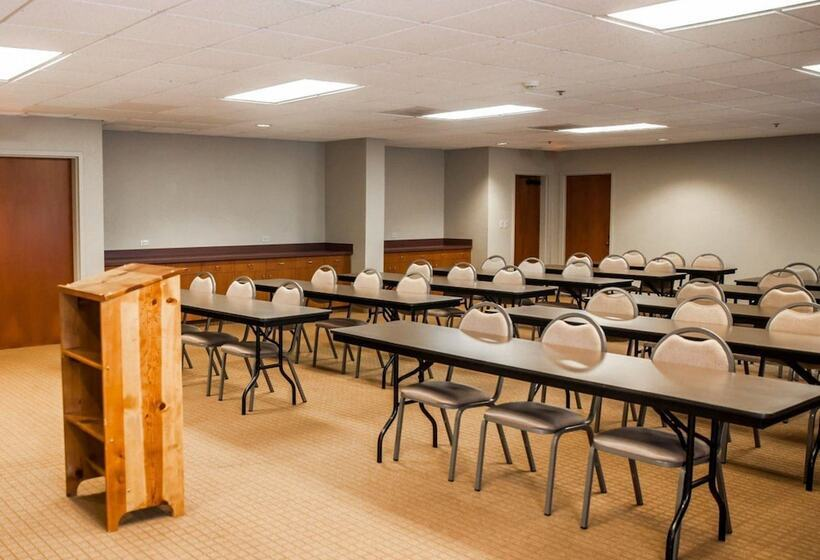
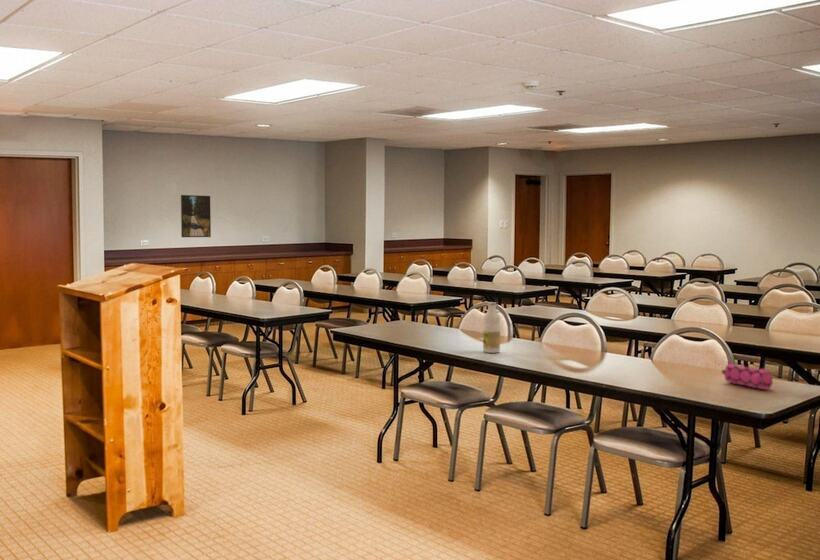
+ bottle (491, 327)
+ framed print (196, 216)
+ pencil case (747, 375)
